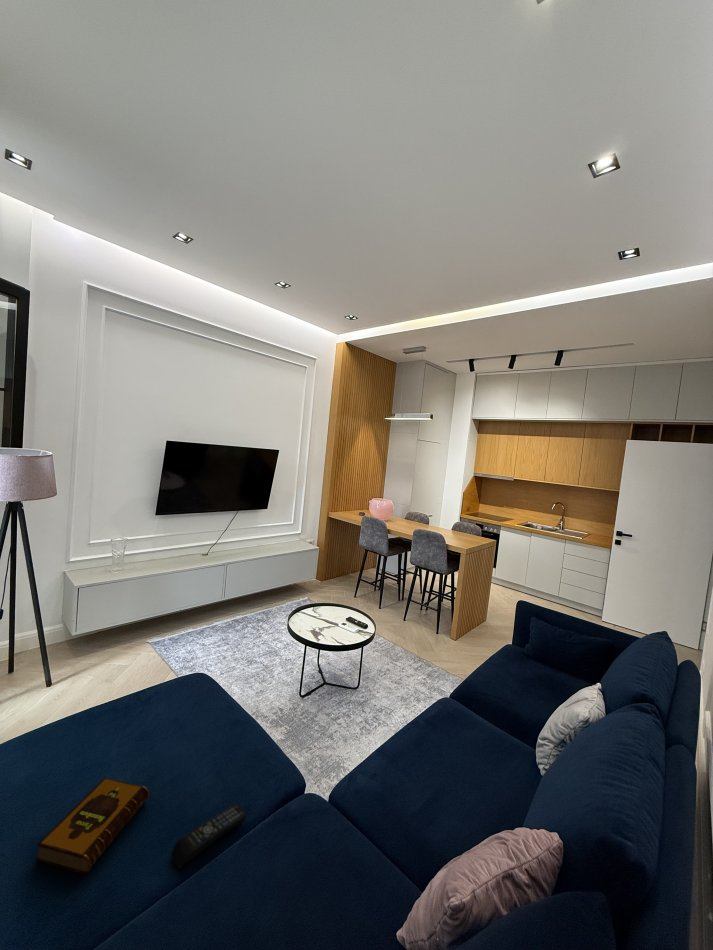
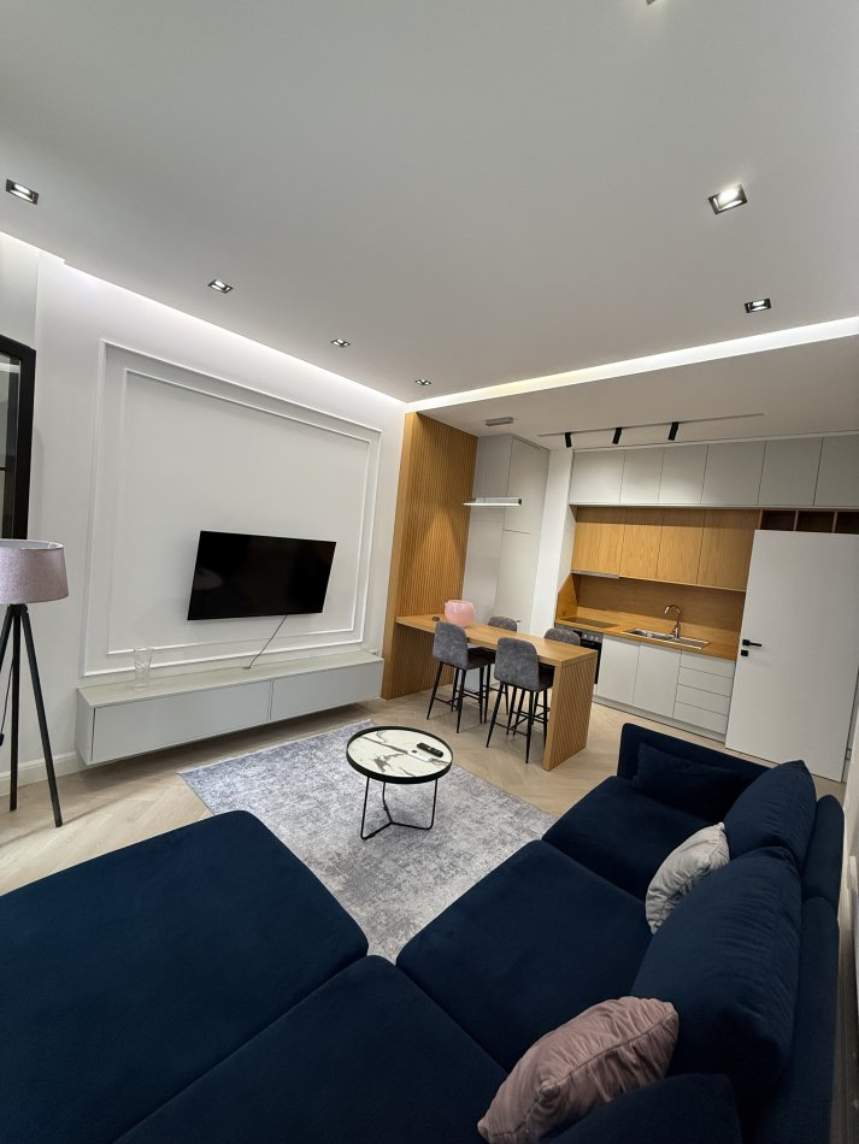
- remote control (210, 831)
- hardback book (97, 821)
